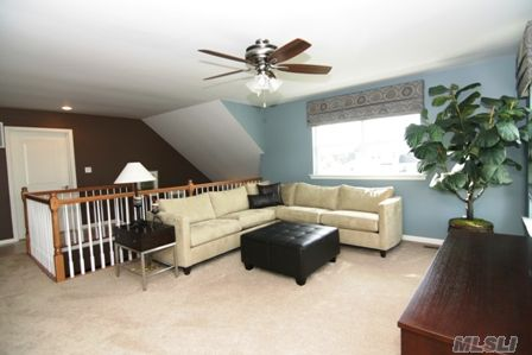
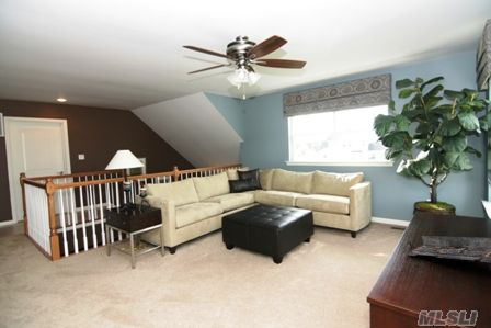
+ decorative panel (453, 247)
